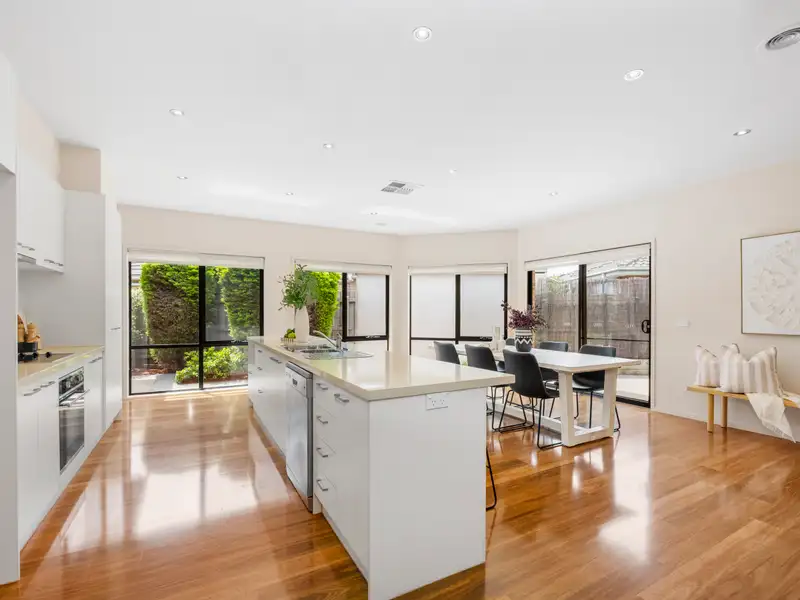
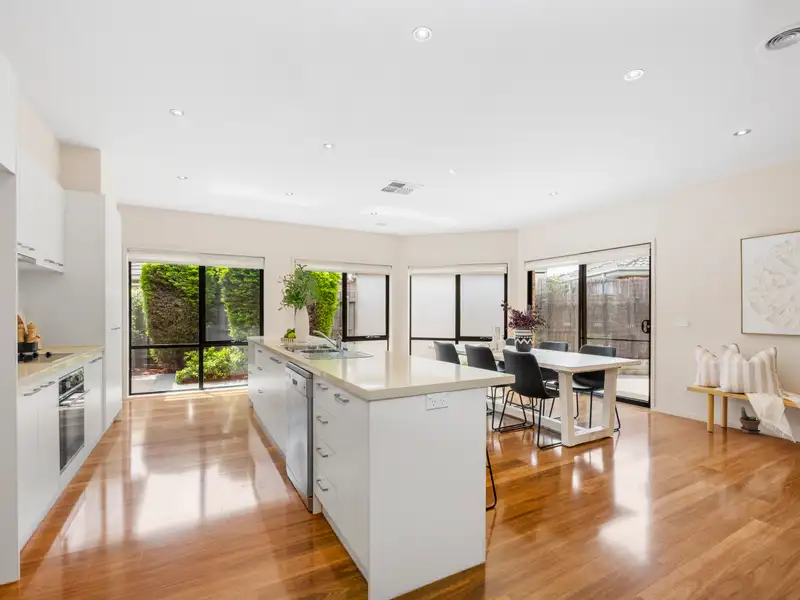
+ potted plant (750, 419)
